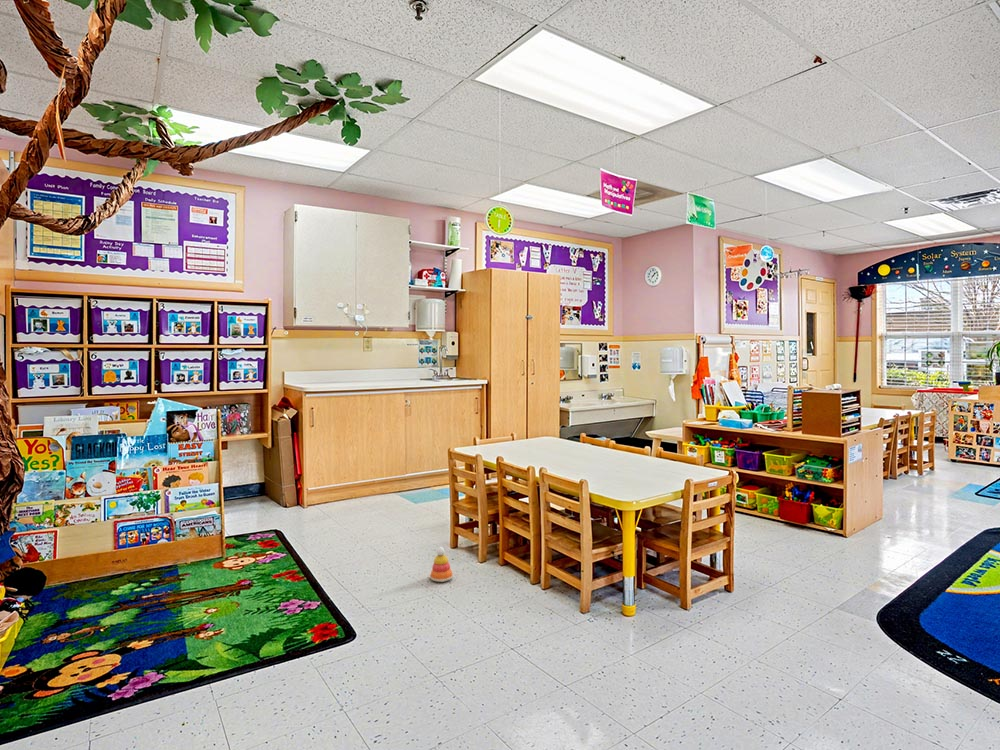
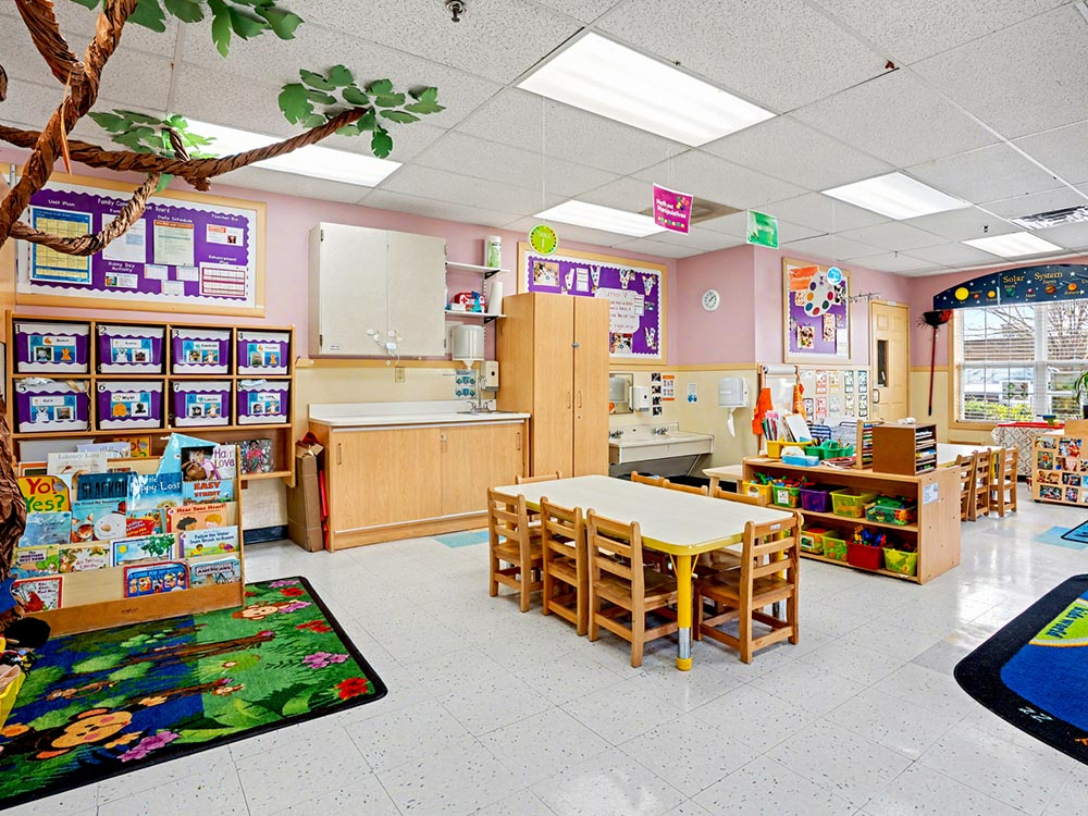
- stacking toy (441, 562)
